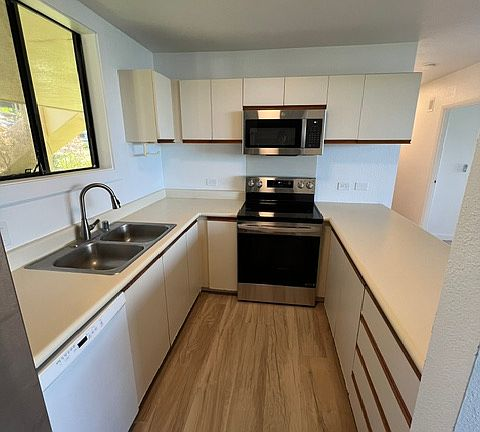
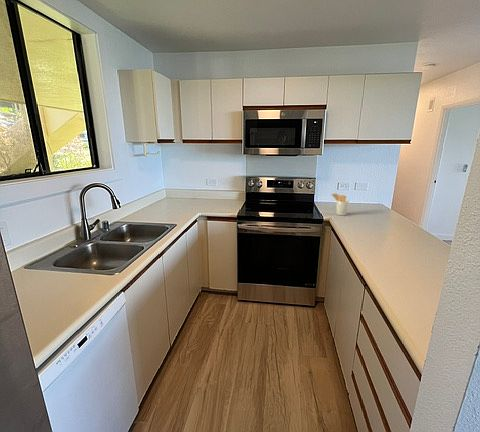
+ utensil holder (339, 203)
